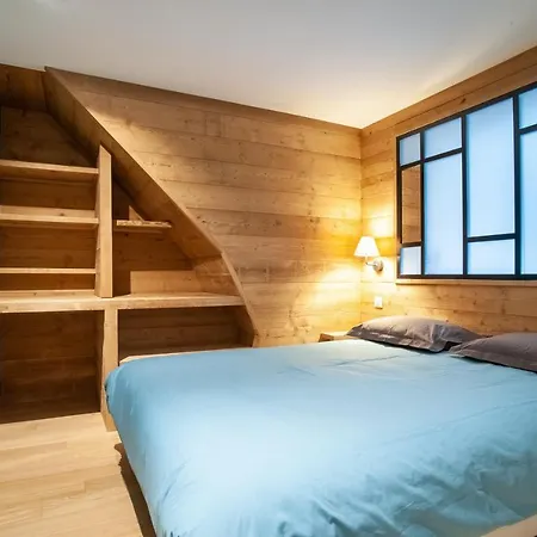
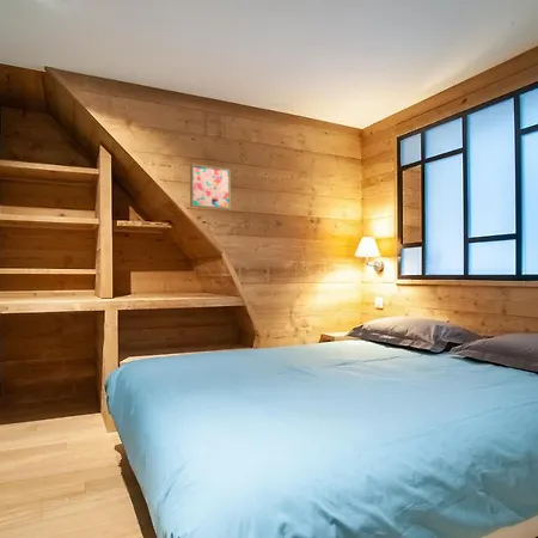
+ wall art (210, 187)
